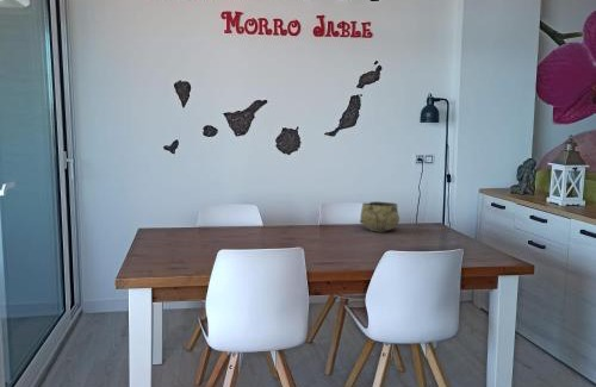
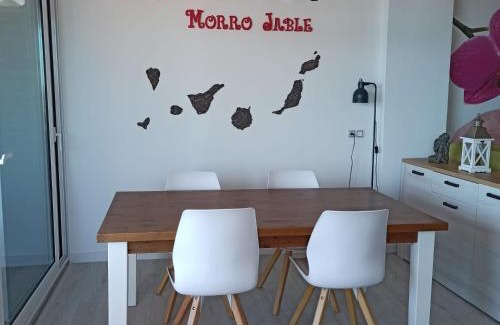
- decorative bowl (379, 217)
